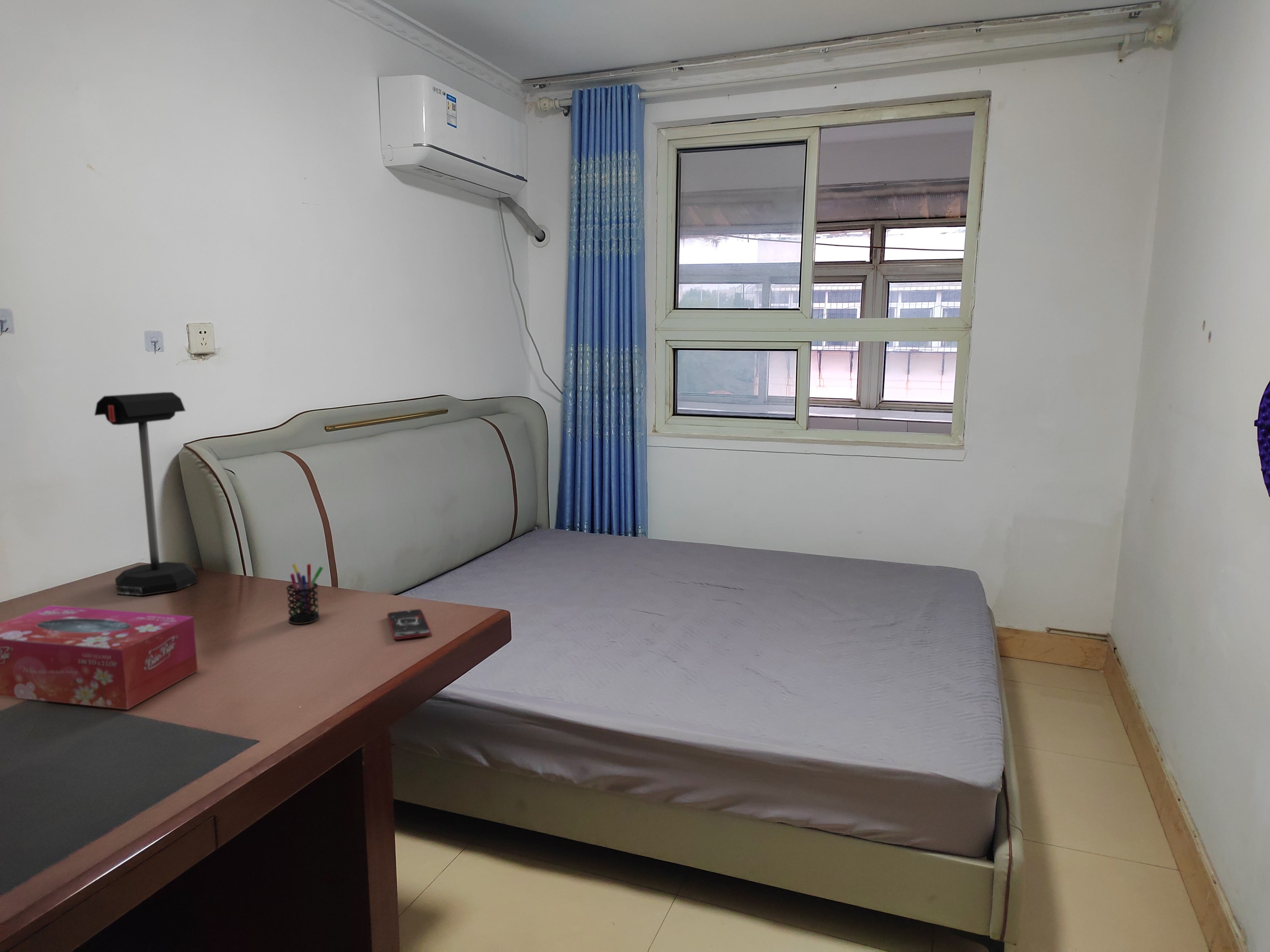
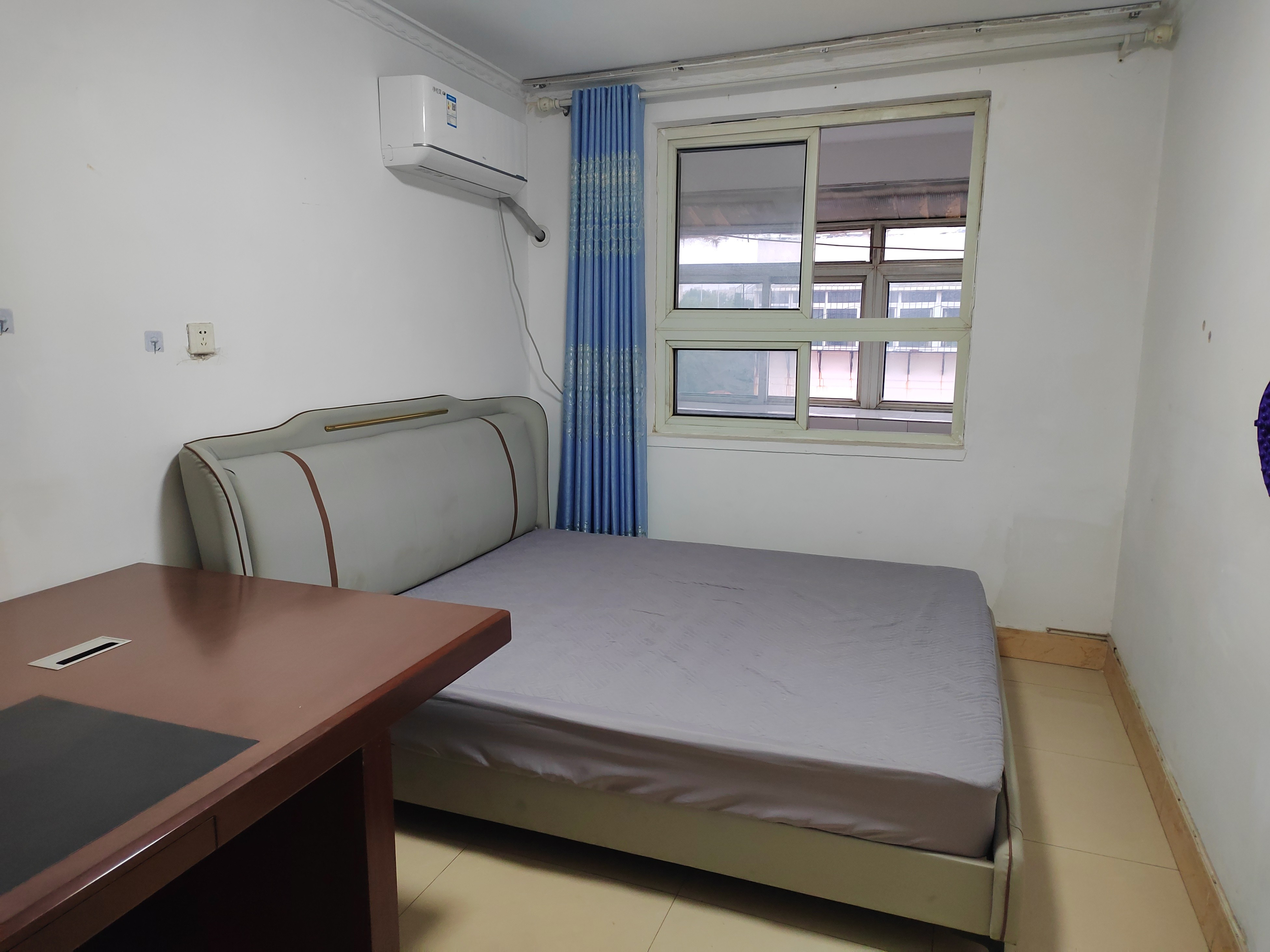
- mailbox (149, 491)
- smartphone (408, 624)
- tissue box (87, 654)
- pen holder (306, 590)
